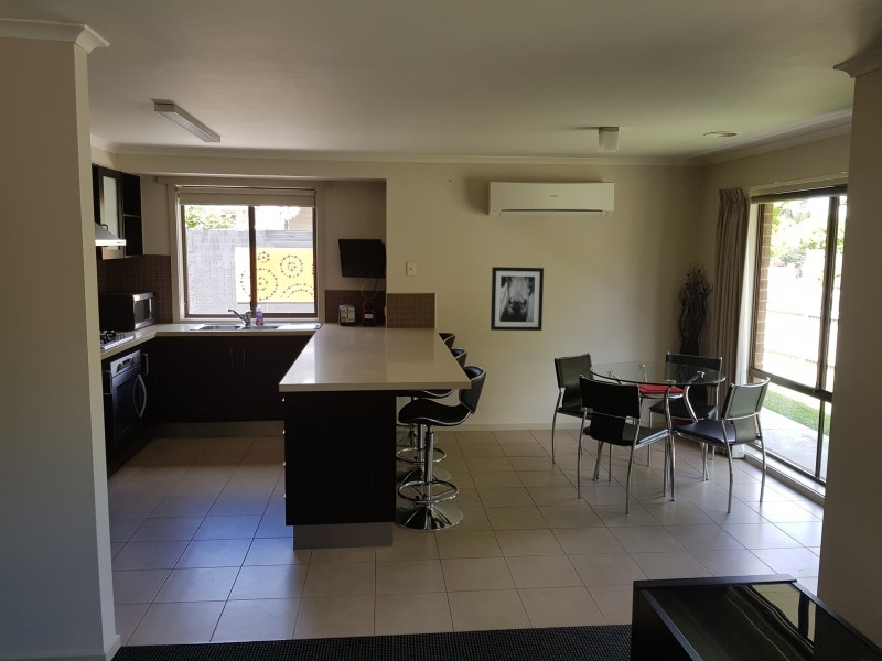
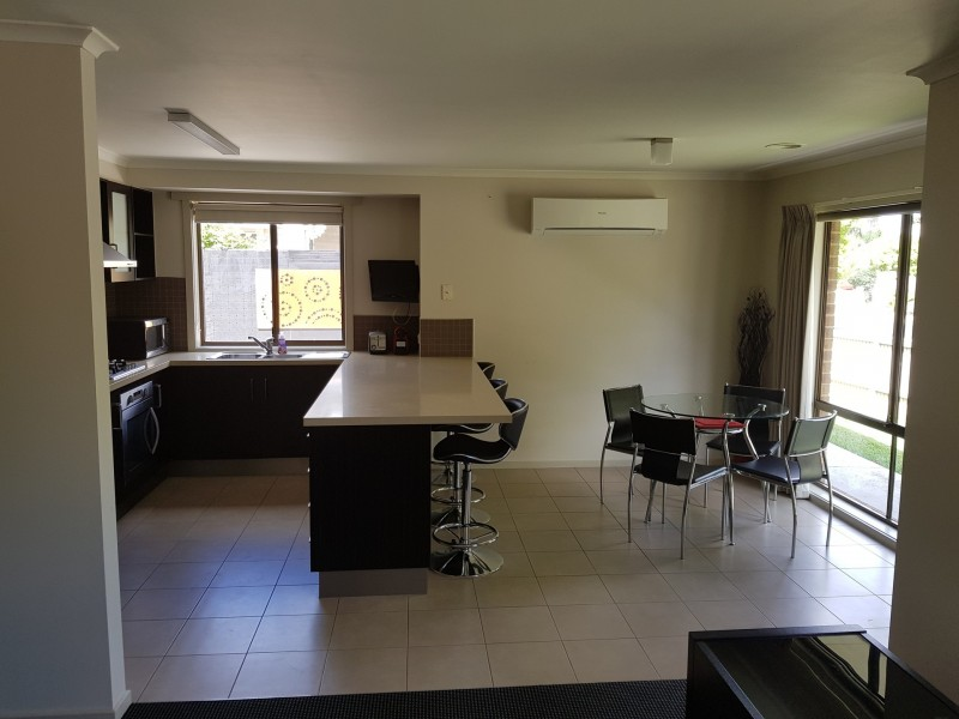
- wall art (517, 299)
